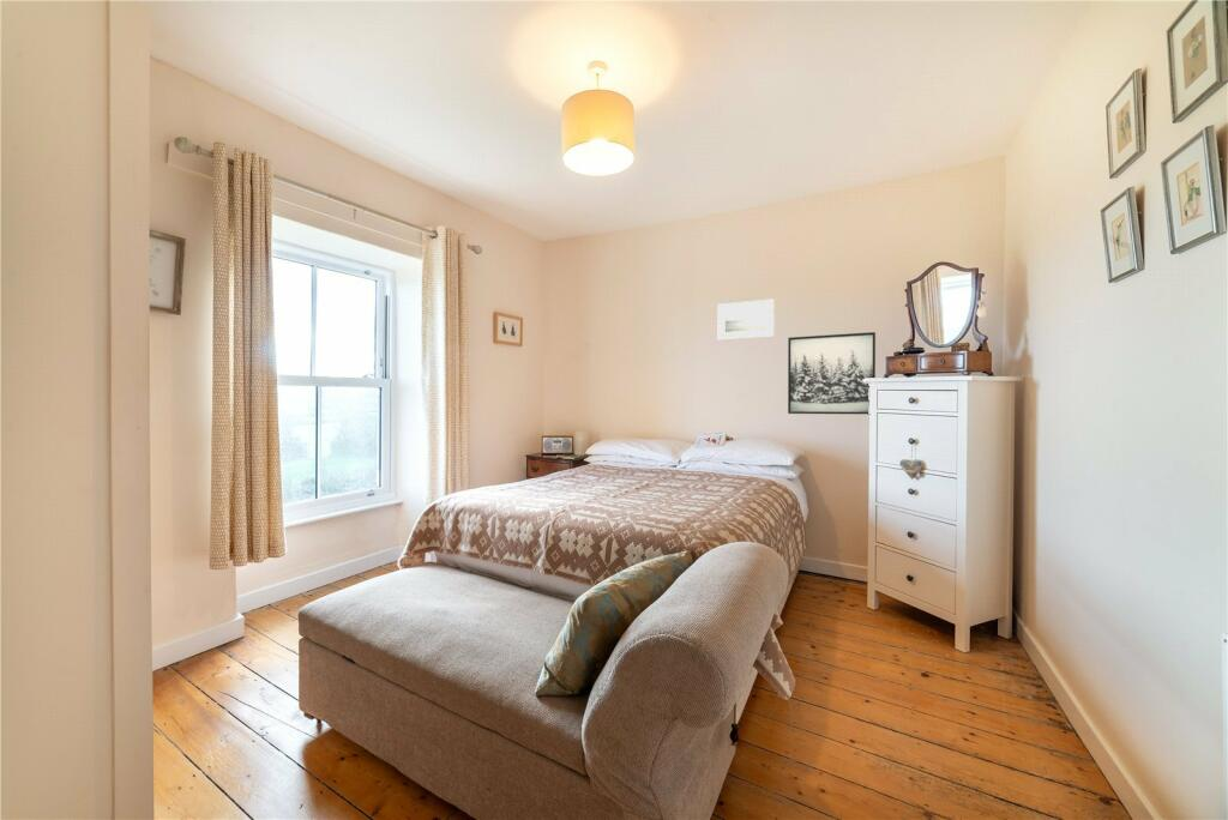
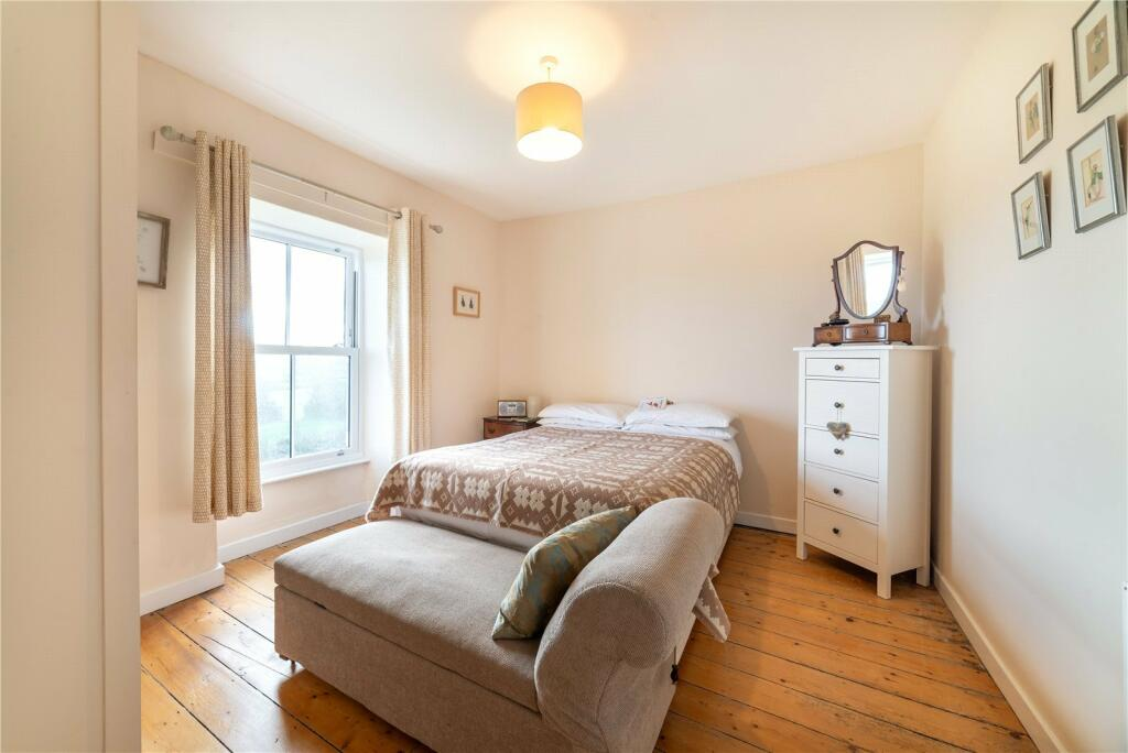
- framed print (745, 320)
- wall art (830, 374)
